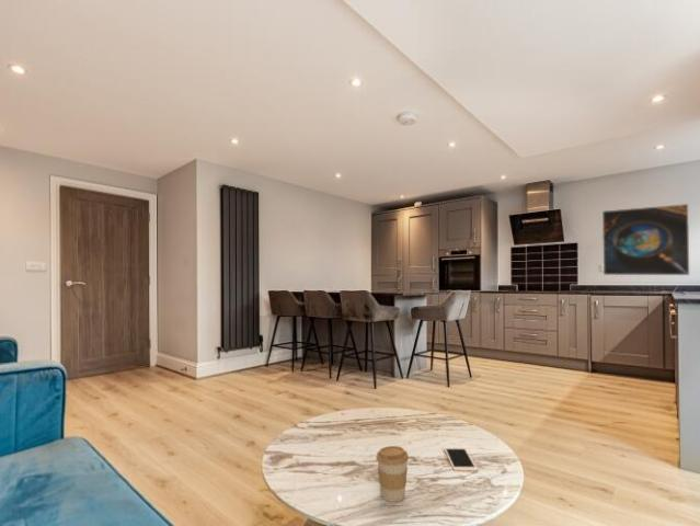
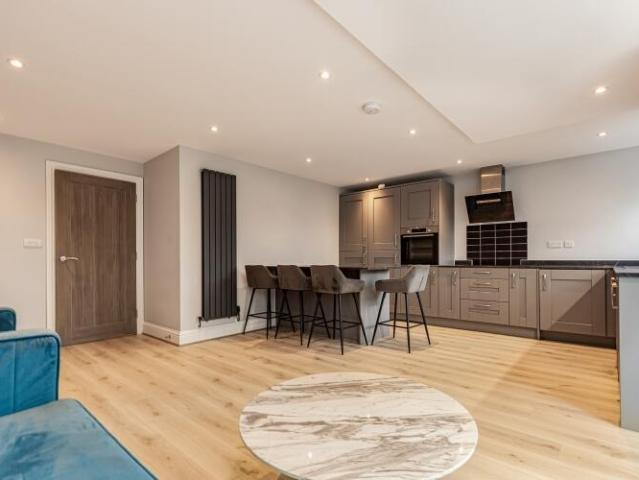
- coffee cup (392, 471)
- cell phone (459, 457)
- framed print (643, 241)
